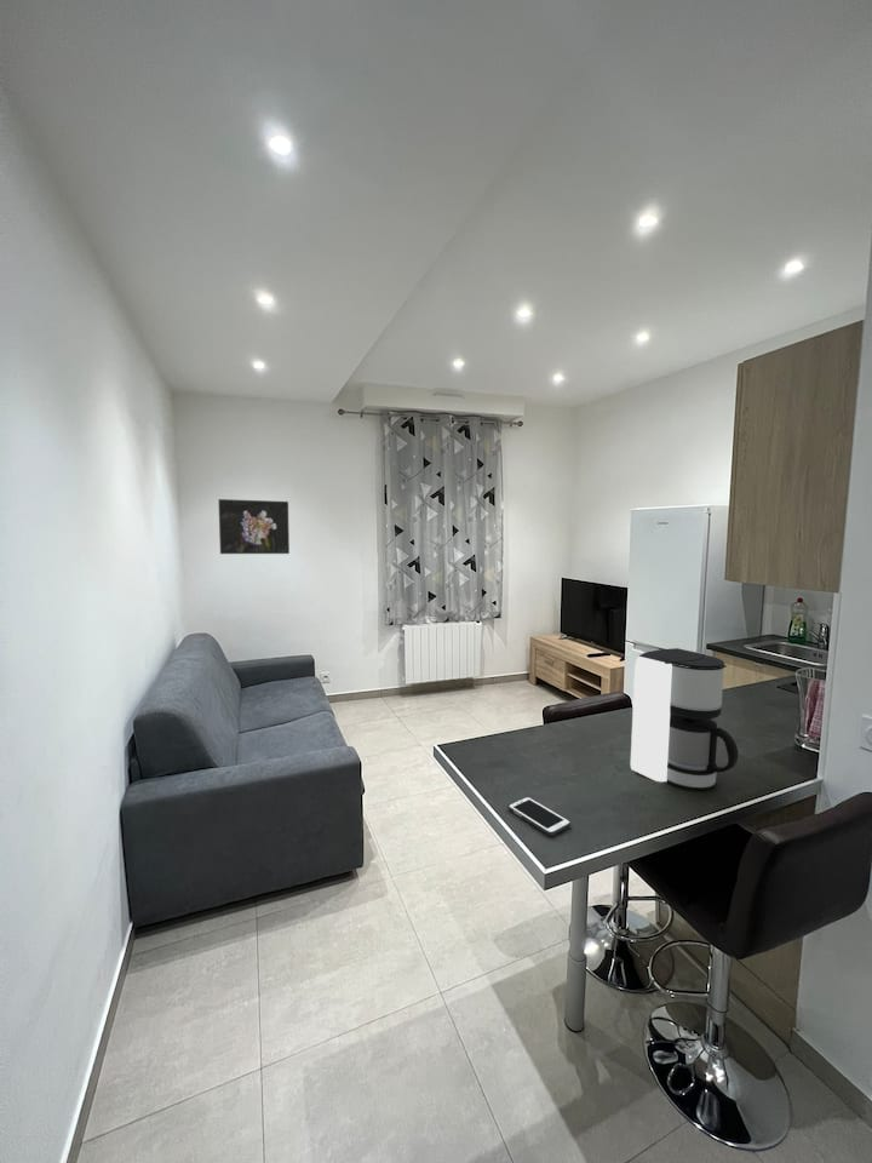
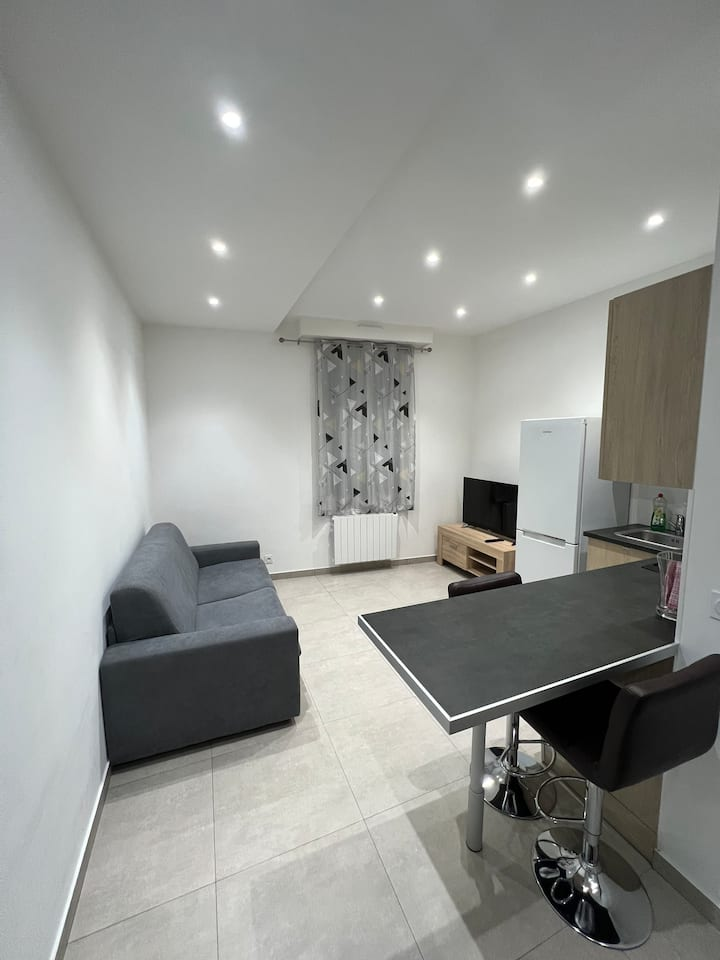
- cell phone (538, 814)
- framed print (254, 527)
- coffee maker (690, 718)
